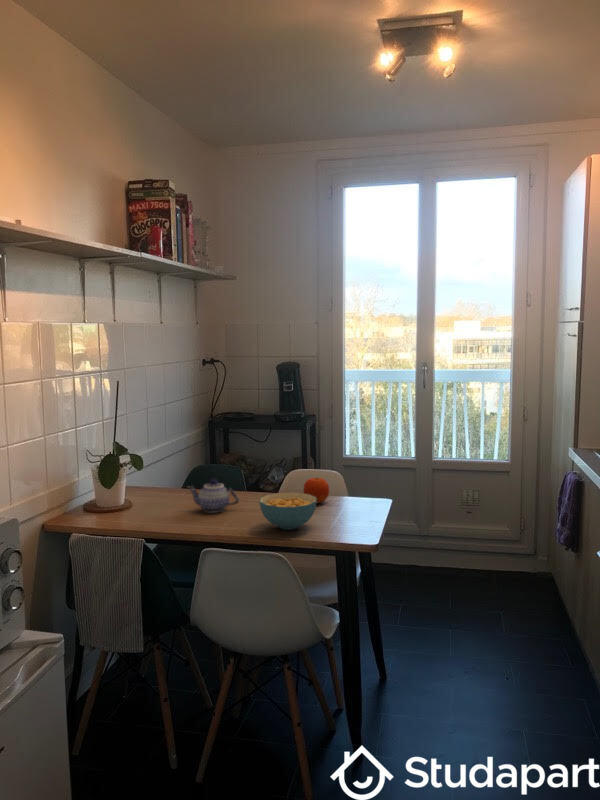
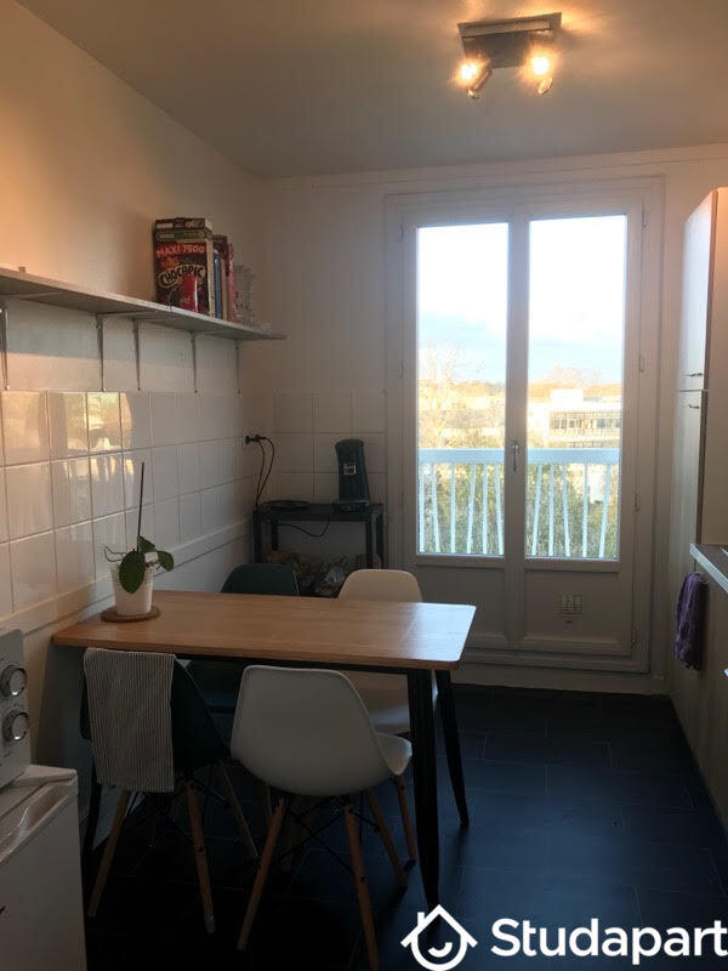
- cereal bowl (288, 513)
- fruit (316, 489)
- teapot (213, 494)
